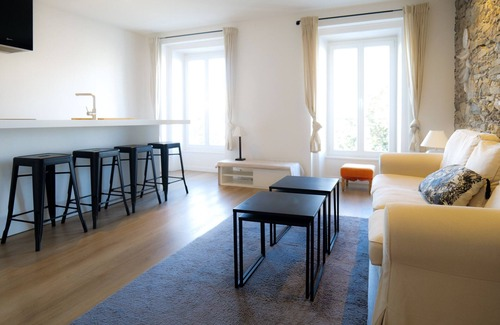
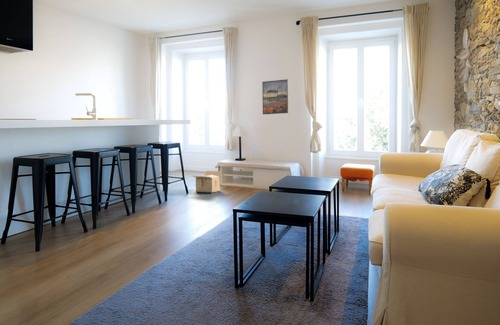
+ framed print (275, 97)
+ cardboard box (207, 181)
